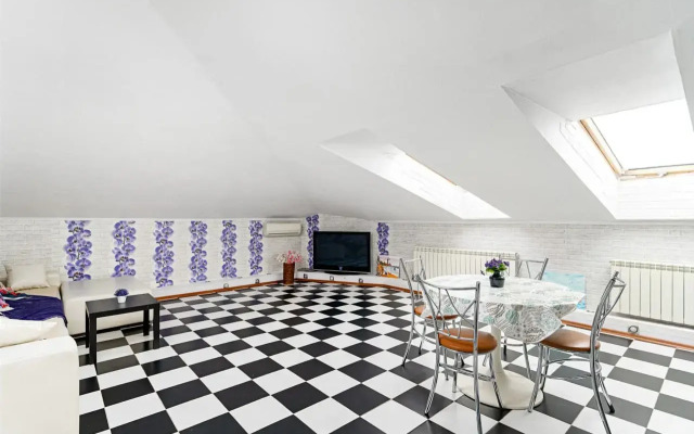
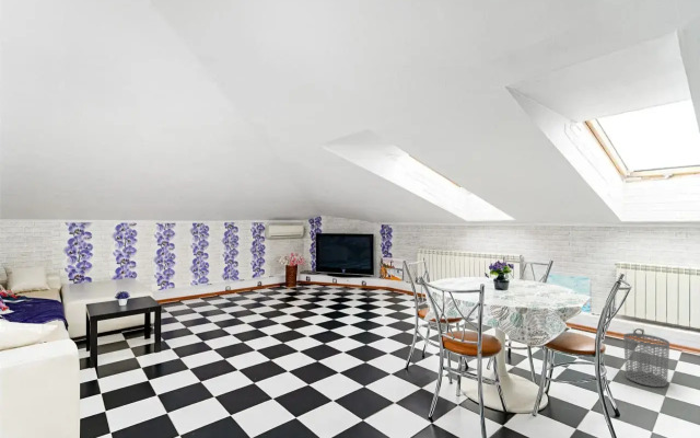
+ waste bin (645, 359)
